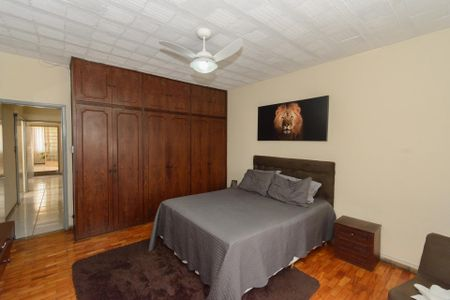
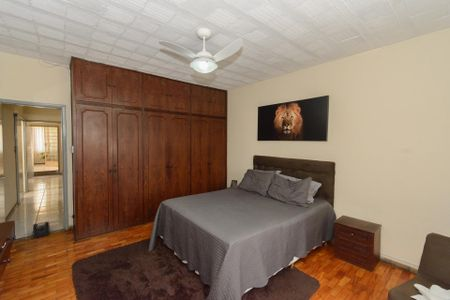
+ storage bin (41, 229)
